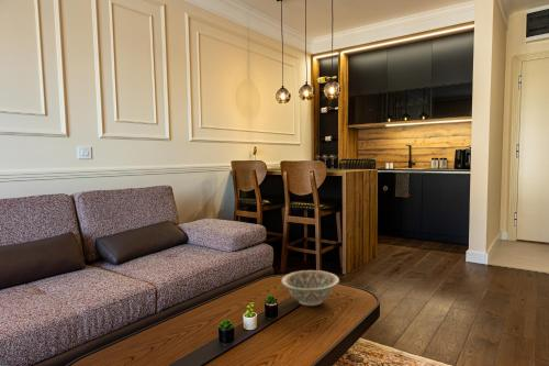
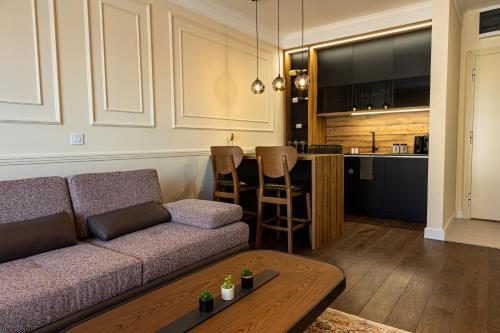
- decorative bowl (310, 289)
